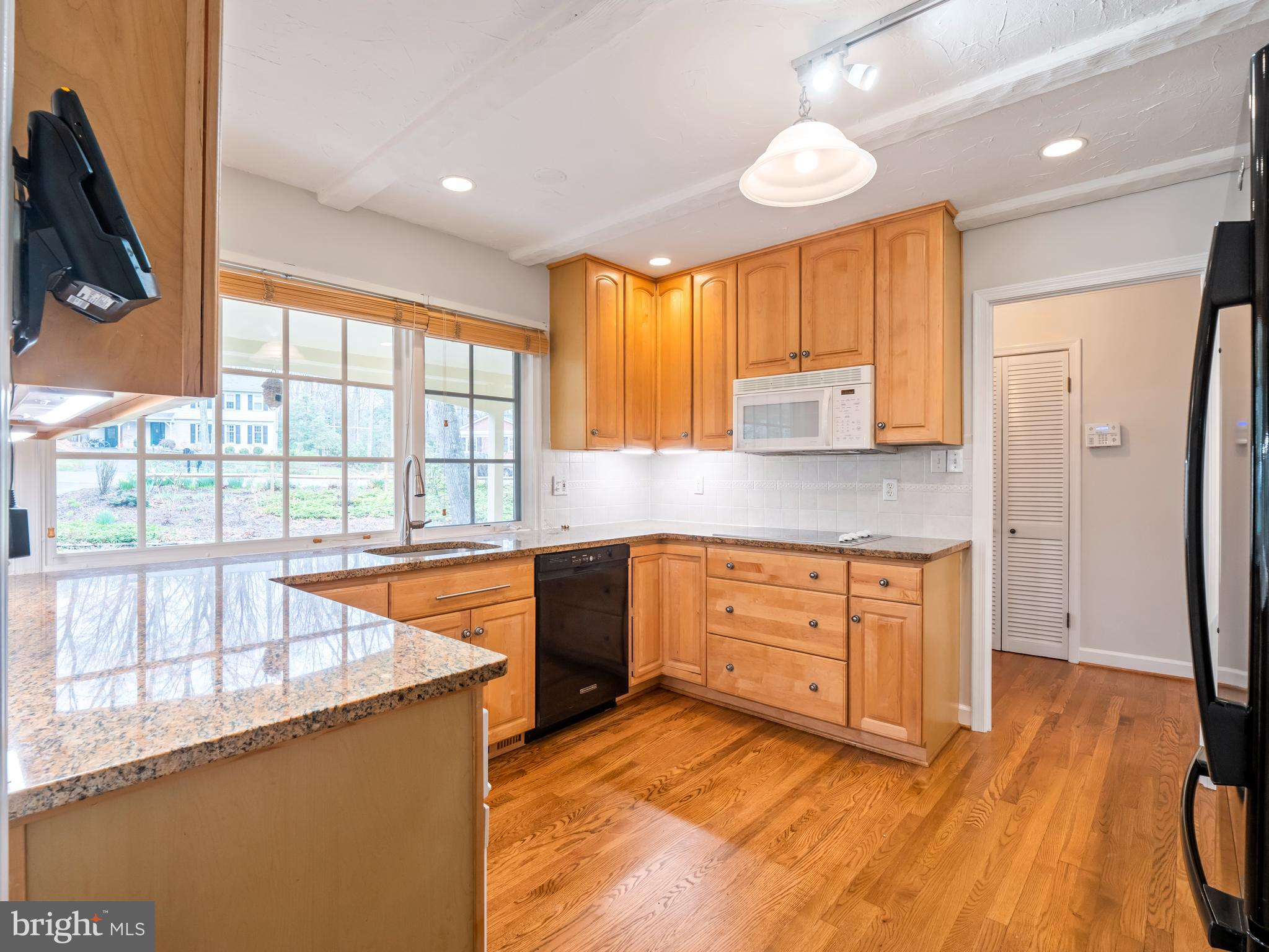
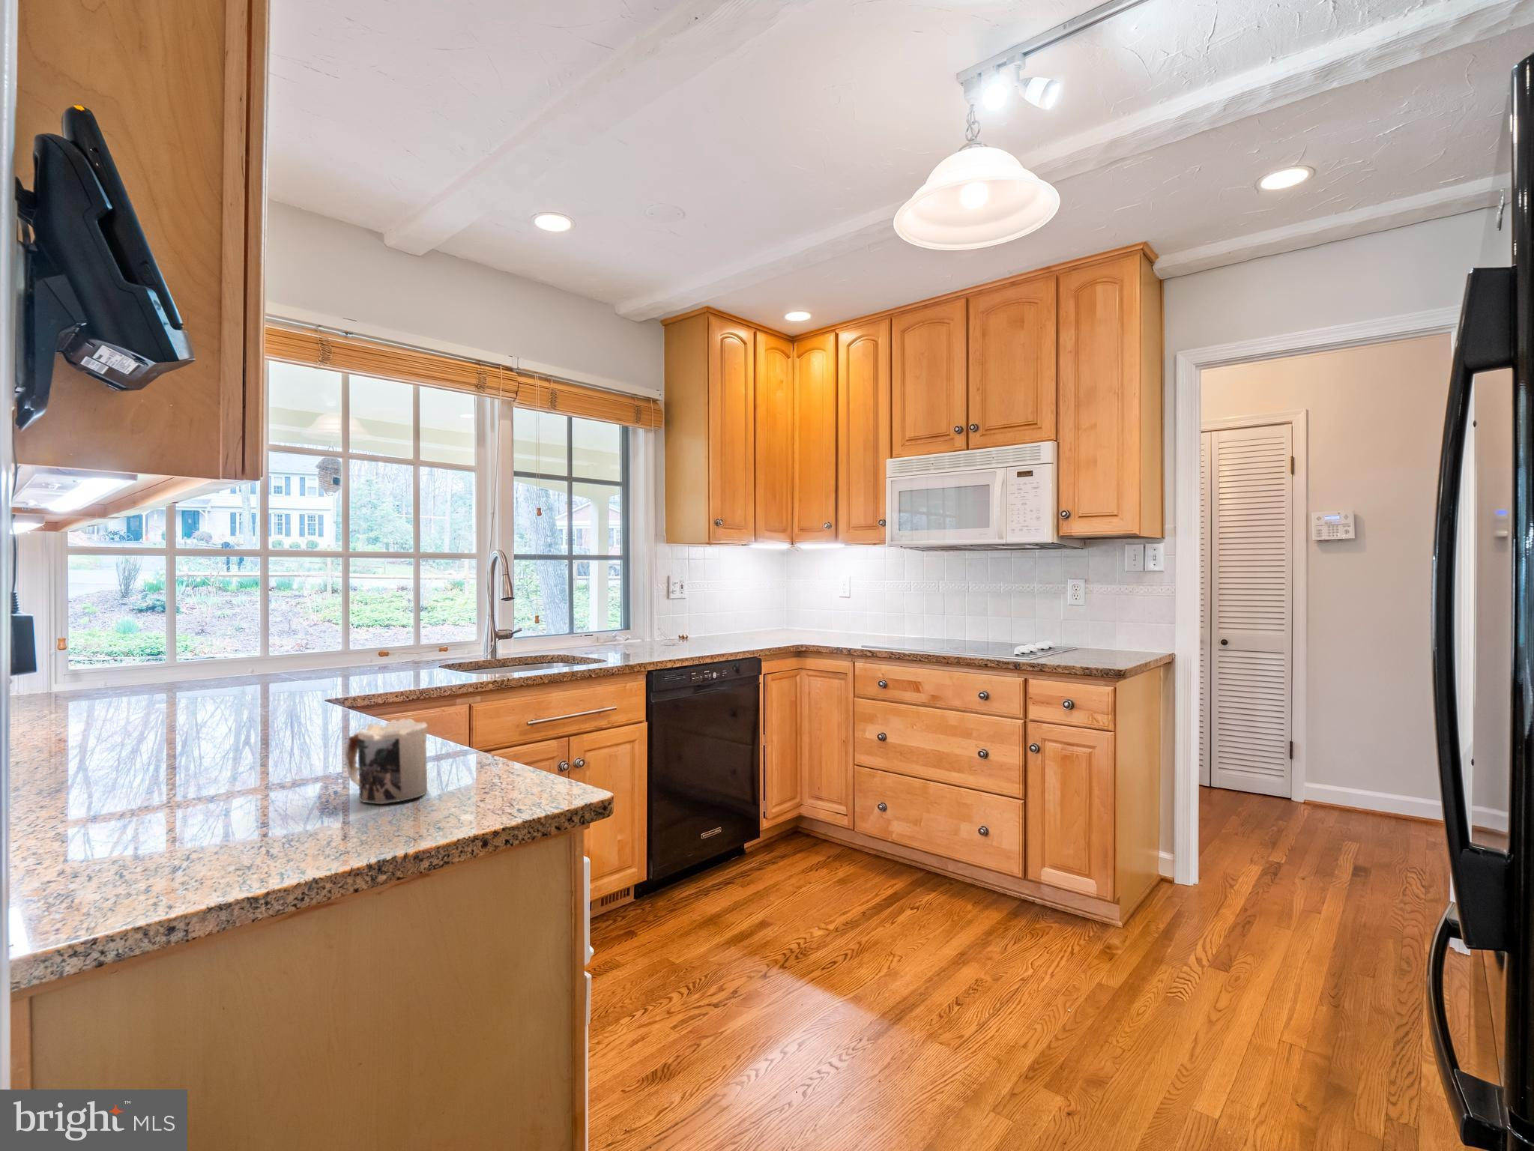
+ mug (387, 758)
